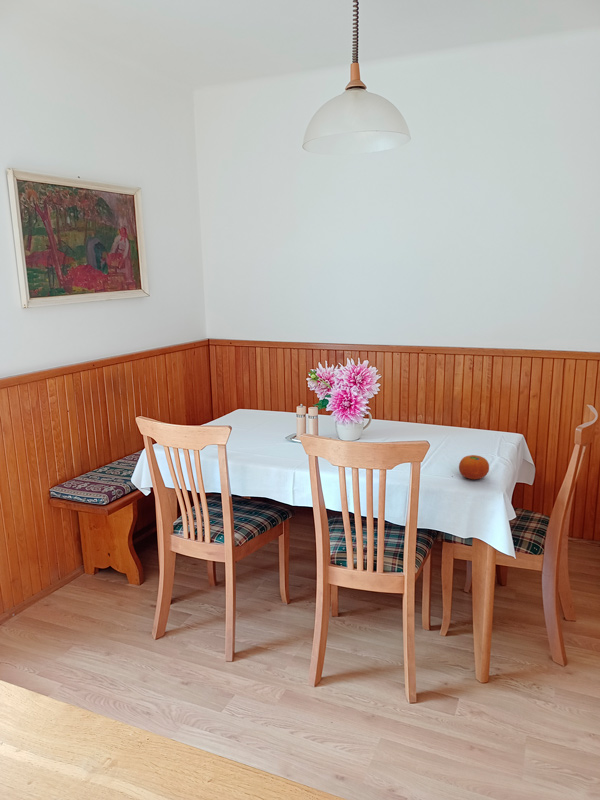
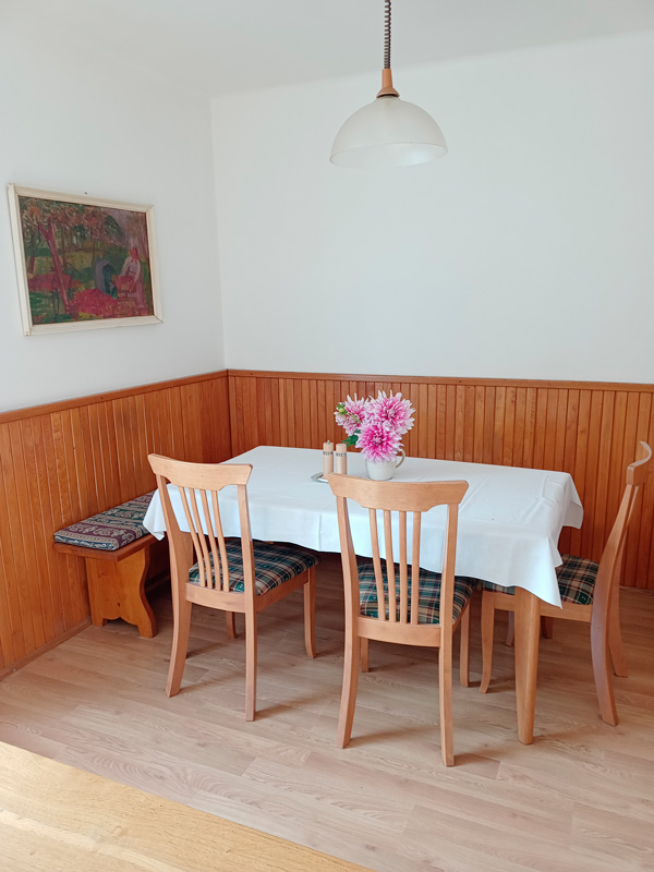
- fruit (473, 467)
